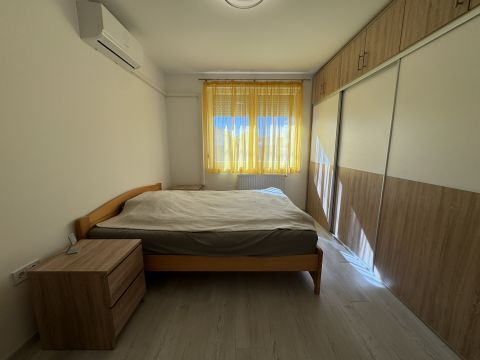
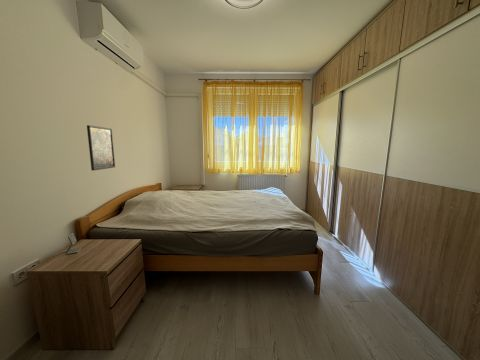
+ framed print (102, 148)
